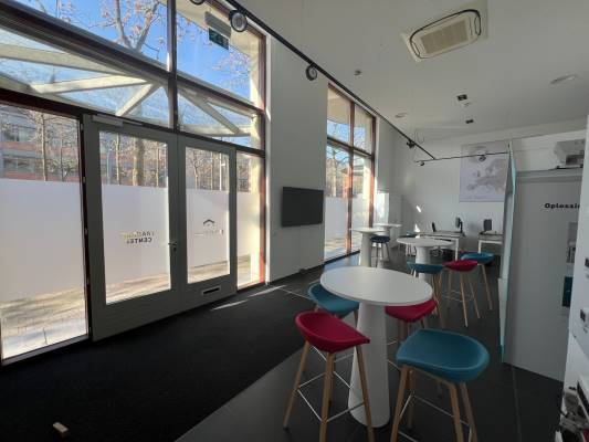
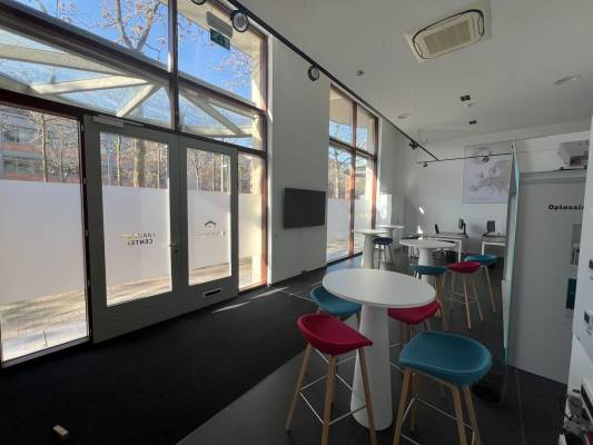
+ waste bin (487, 378)
